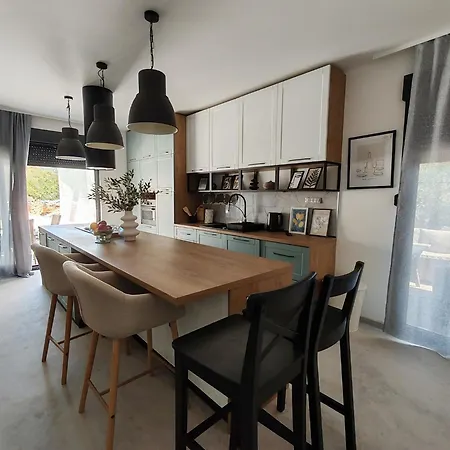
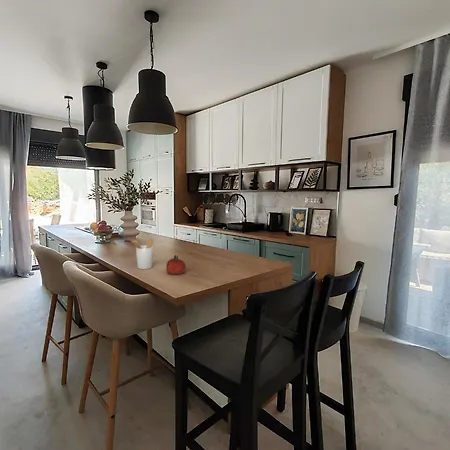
+ fruit (175, 264)
+ utensil holder (141, 252)
